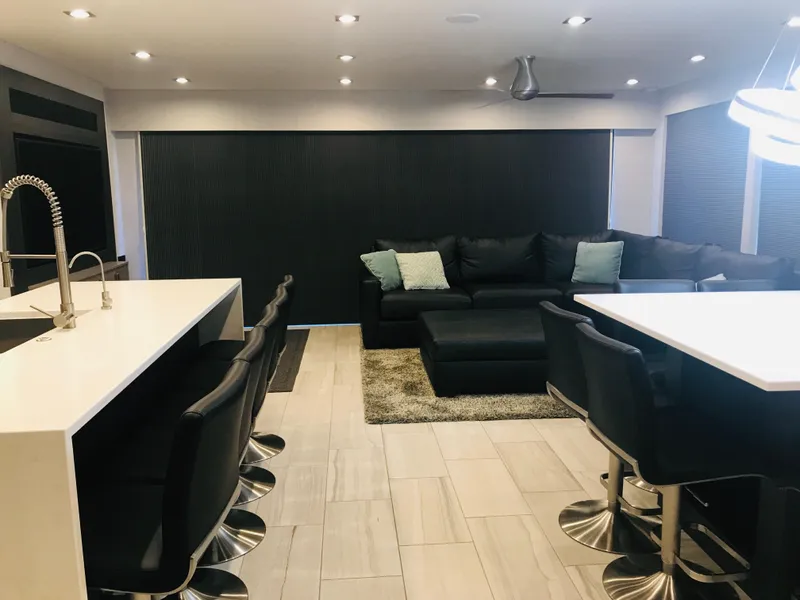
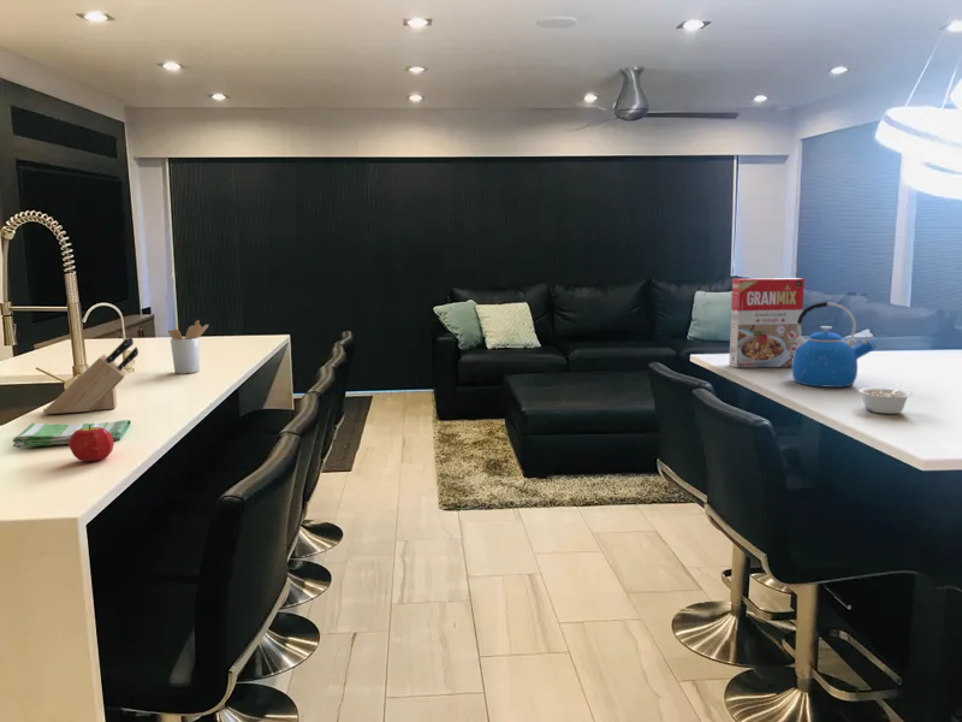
+ cereal box (766, 322)
+ dish towel (75, 431)
+ kettle (833, 342)
+ fruit (91, 442)
+ utensil holder (190, 347)
+ knife block (93, 373)
+ legume (884, 398)
